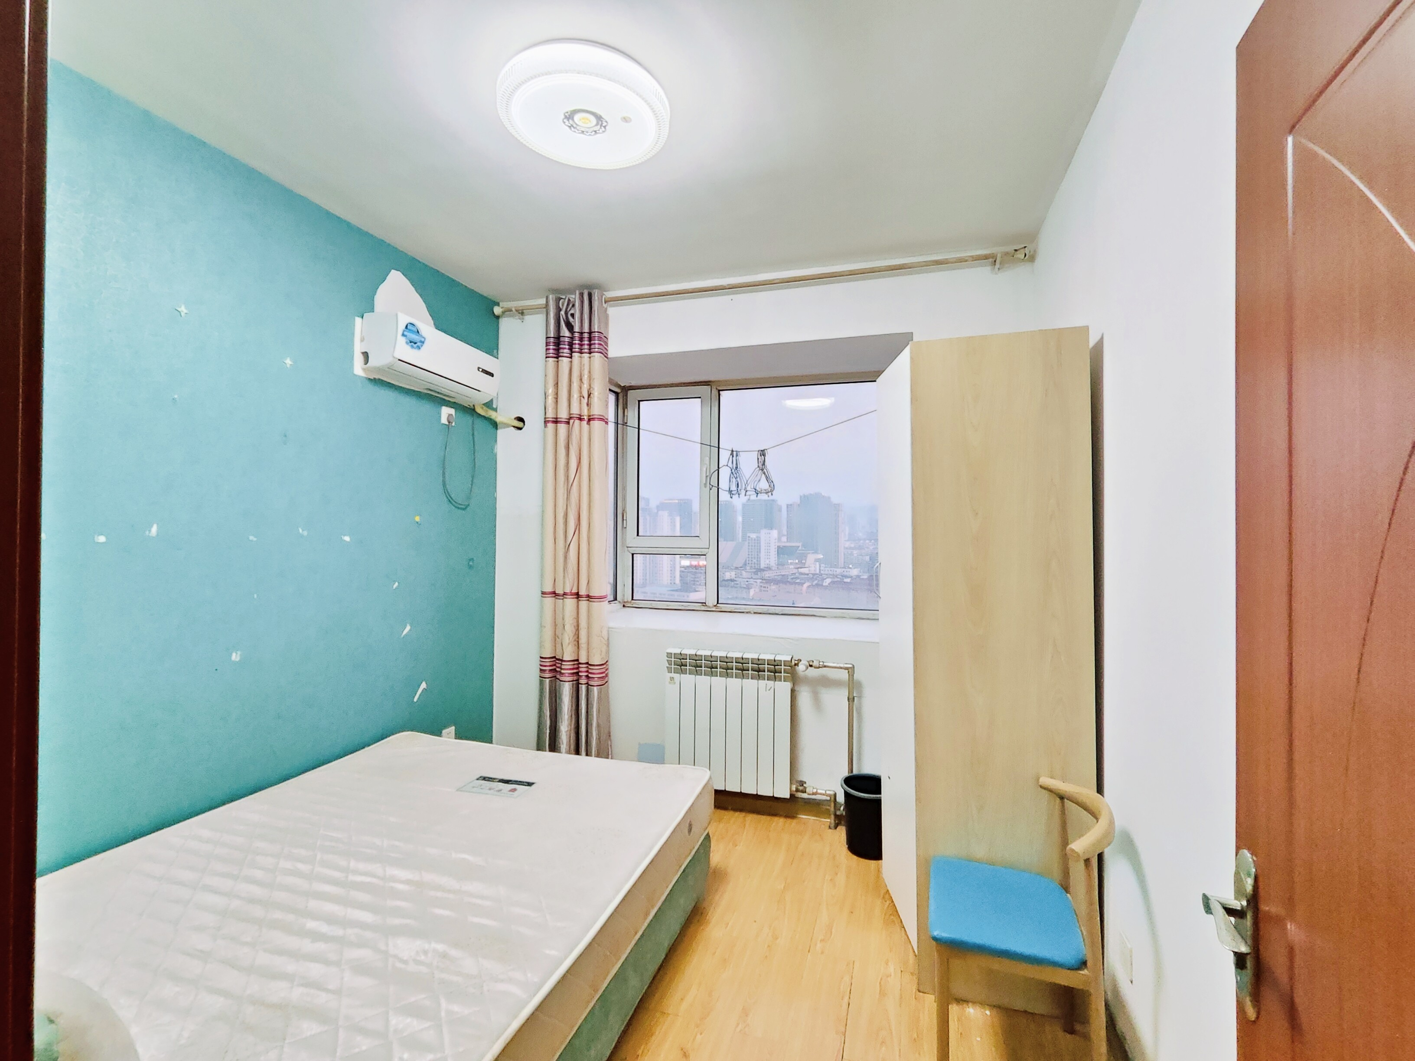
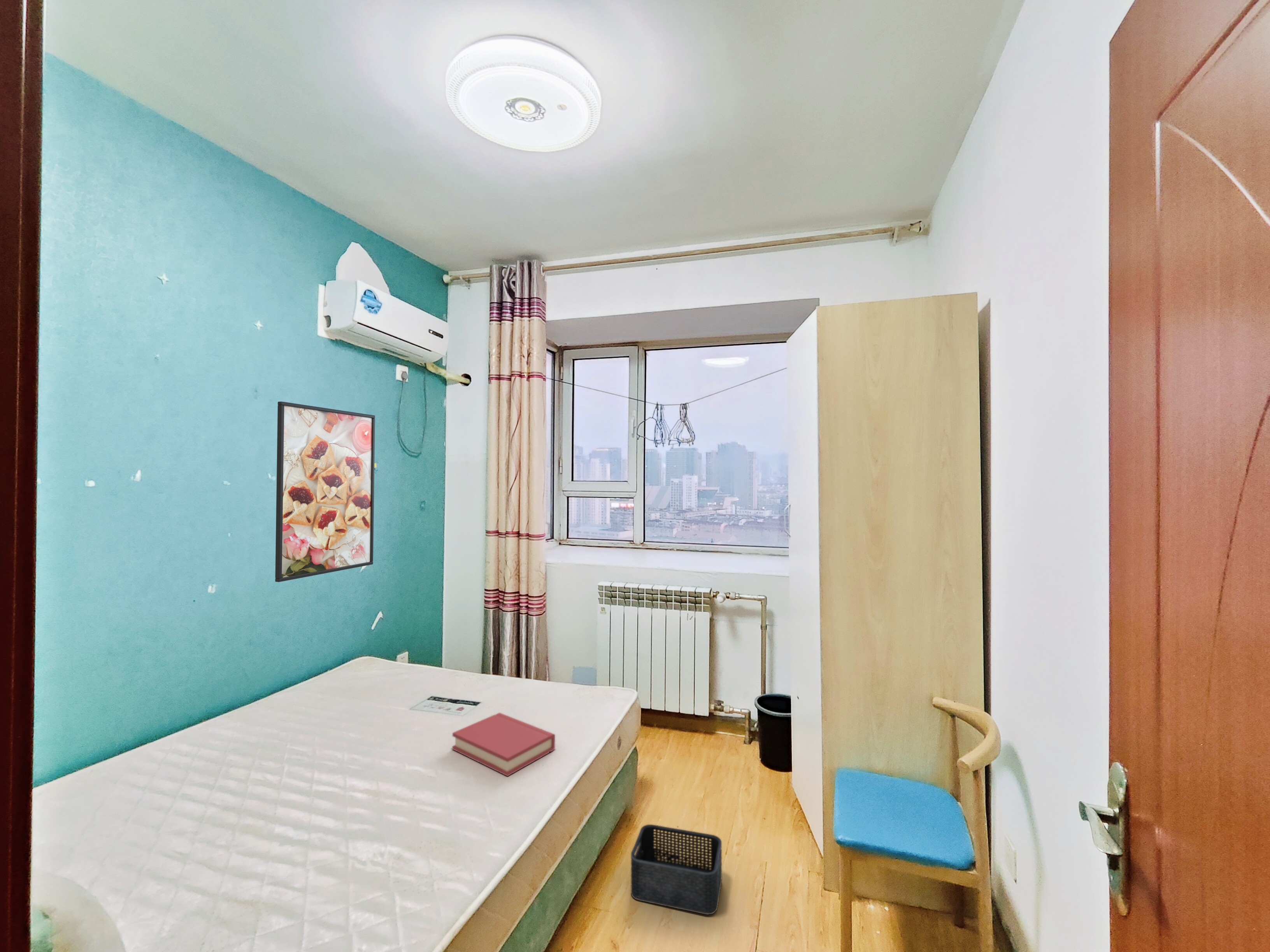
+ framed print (330, 490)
+ storage bin (677, 866)
+ hardback book (503, 741)
